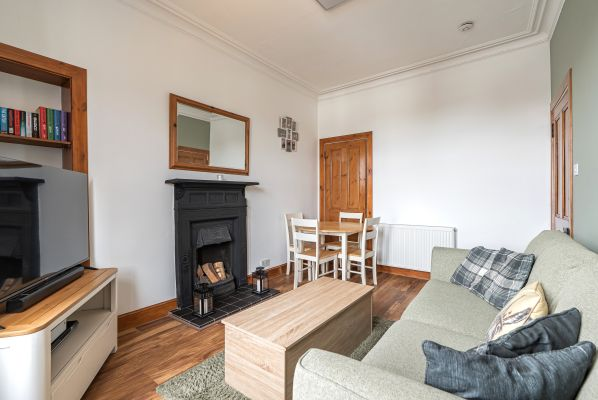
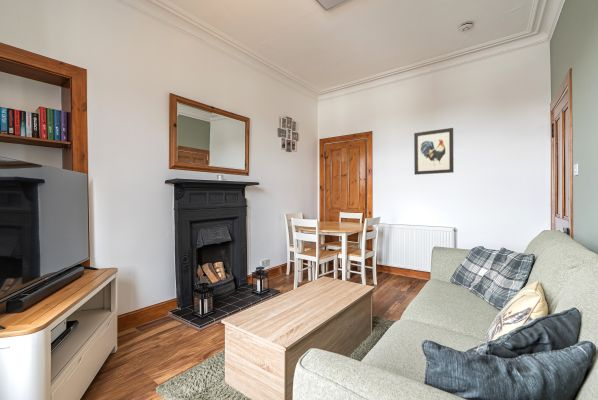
+ wall art (433, 152)
